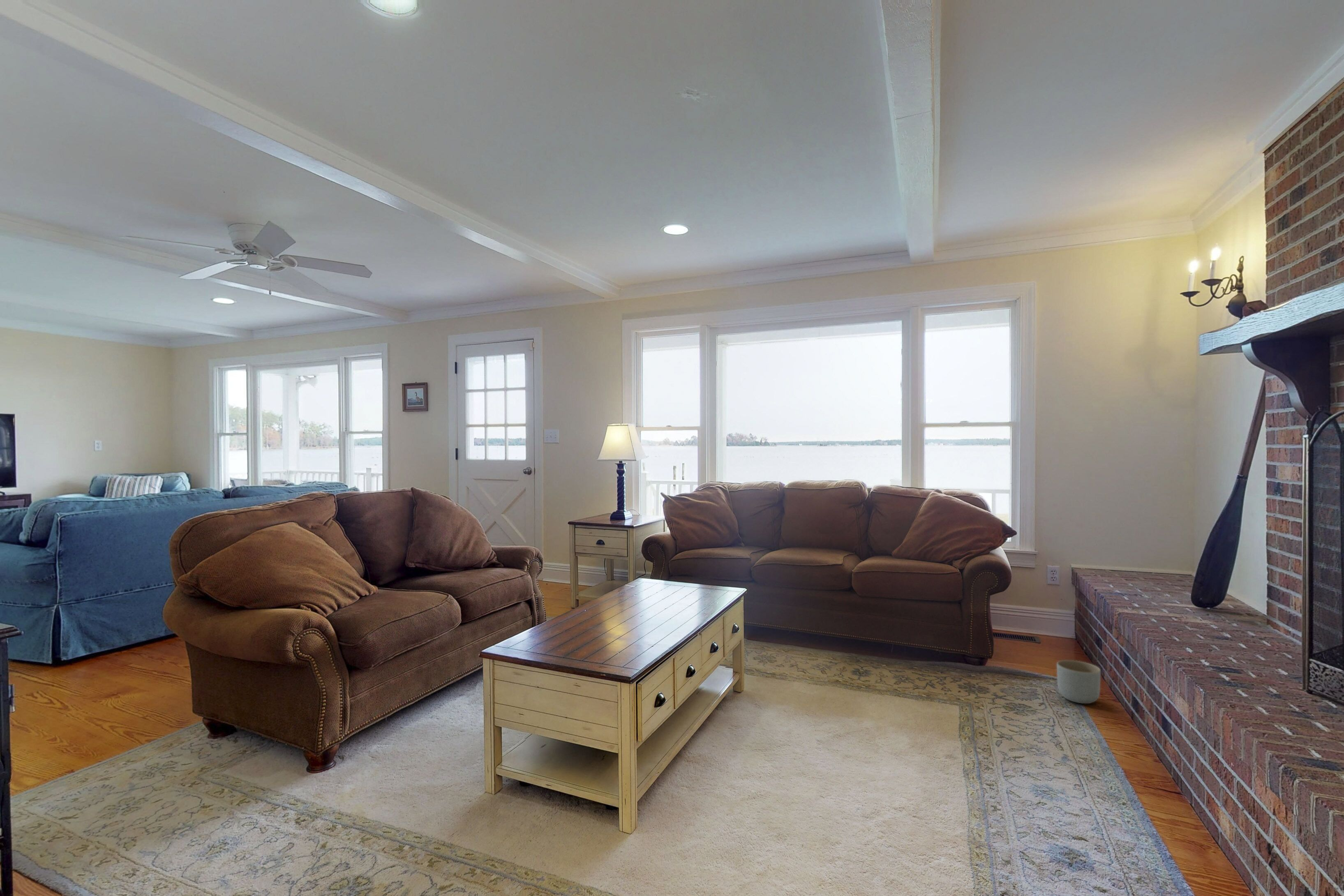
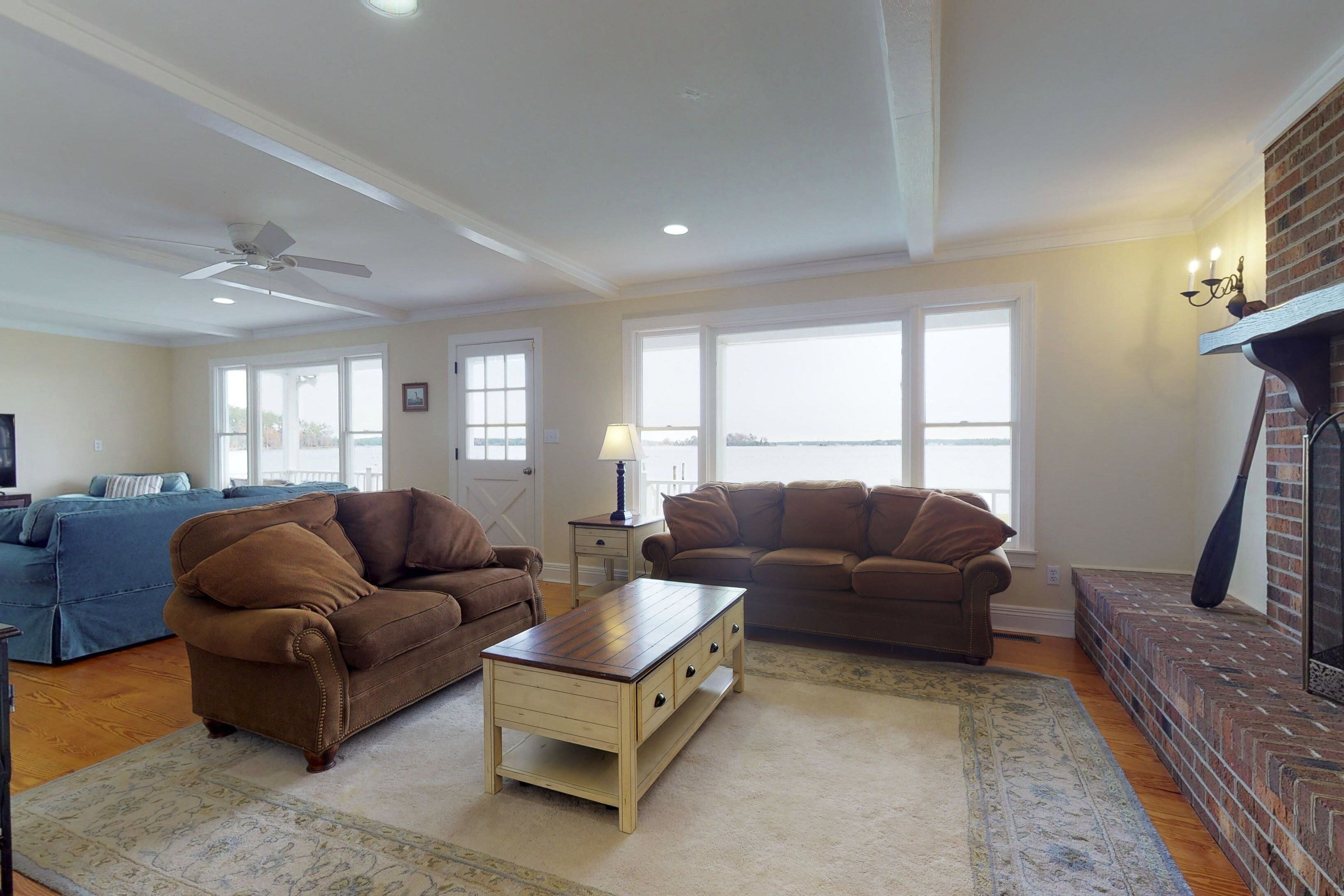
- planter (1078, 683)
